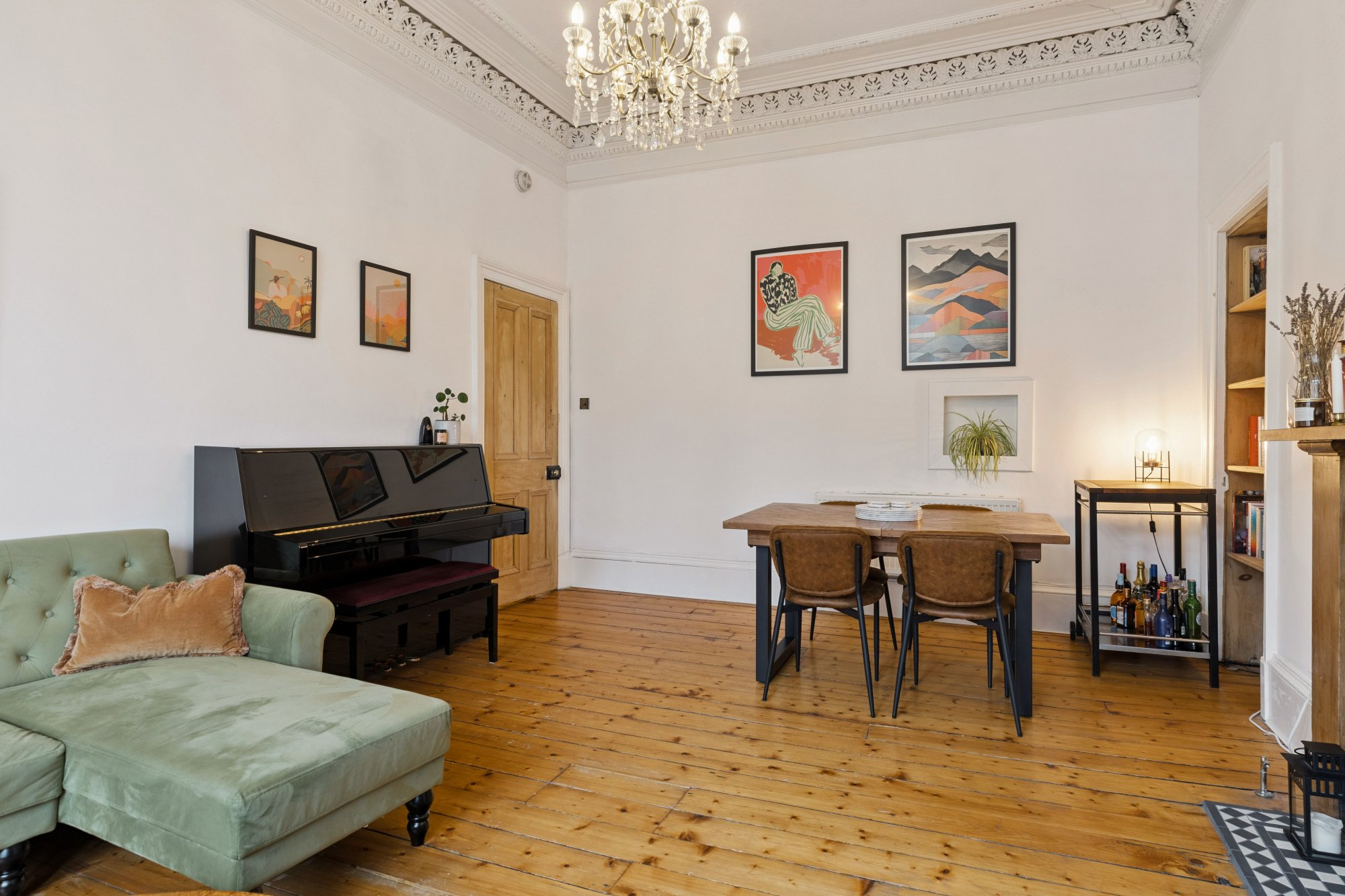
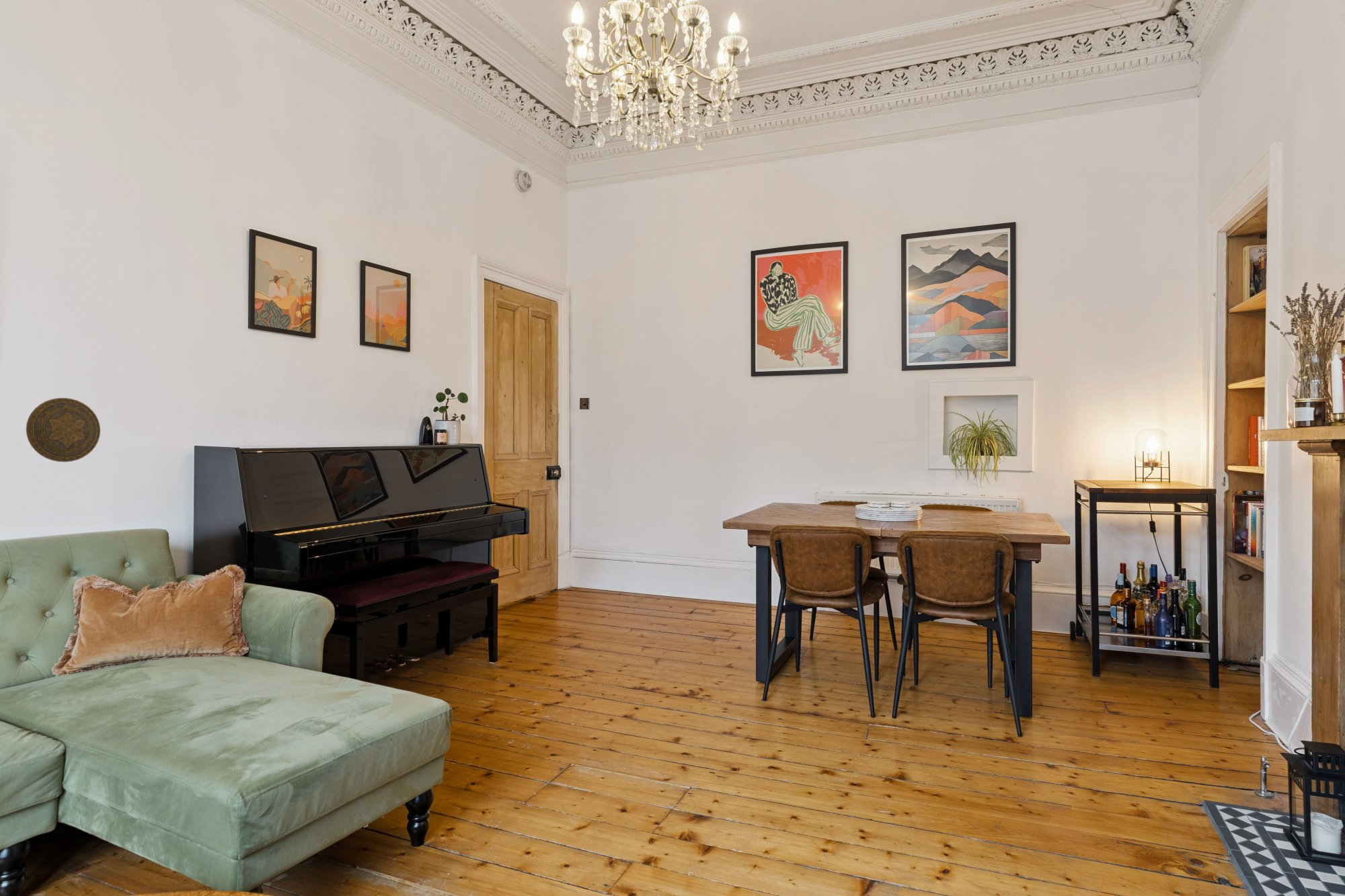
+ decorative plate (66, 430)
